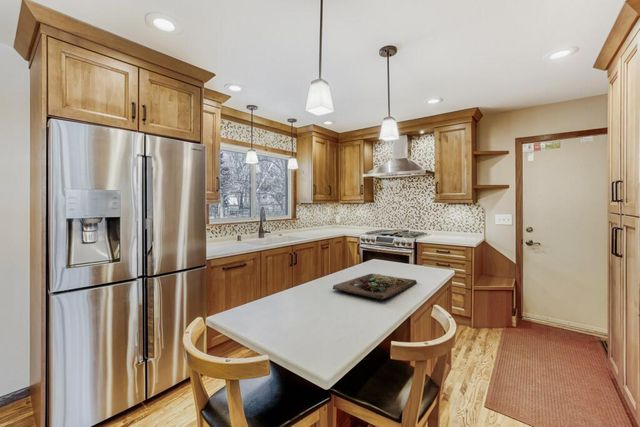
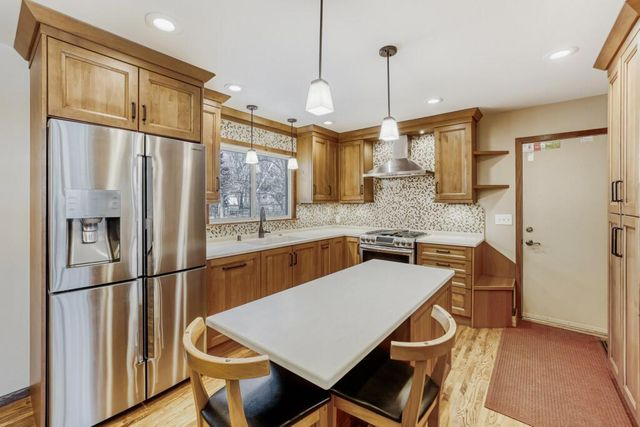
- cutting board (376, 280)
